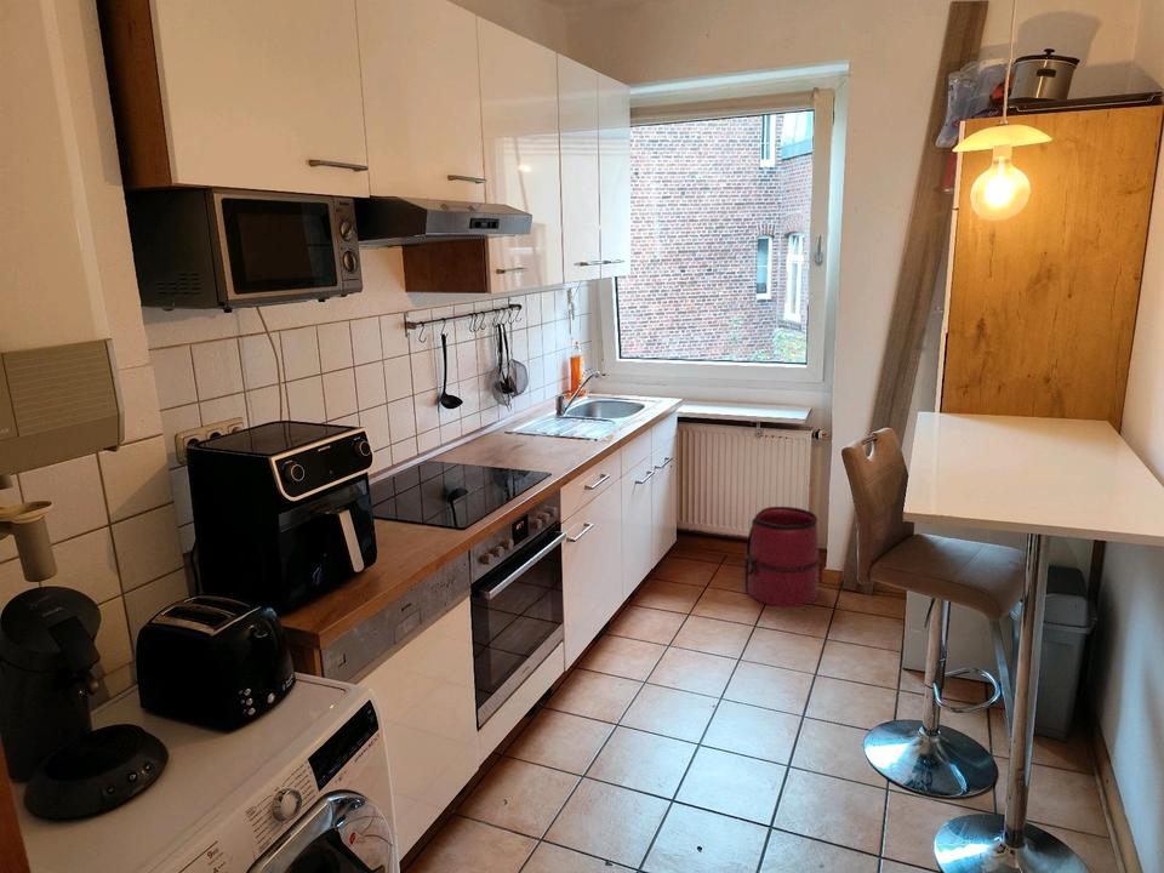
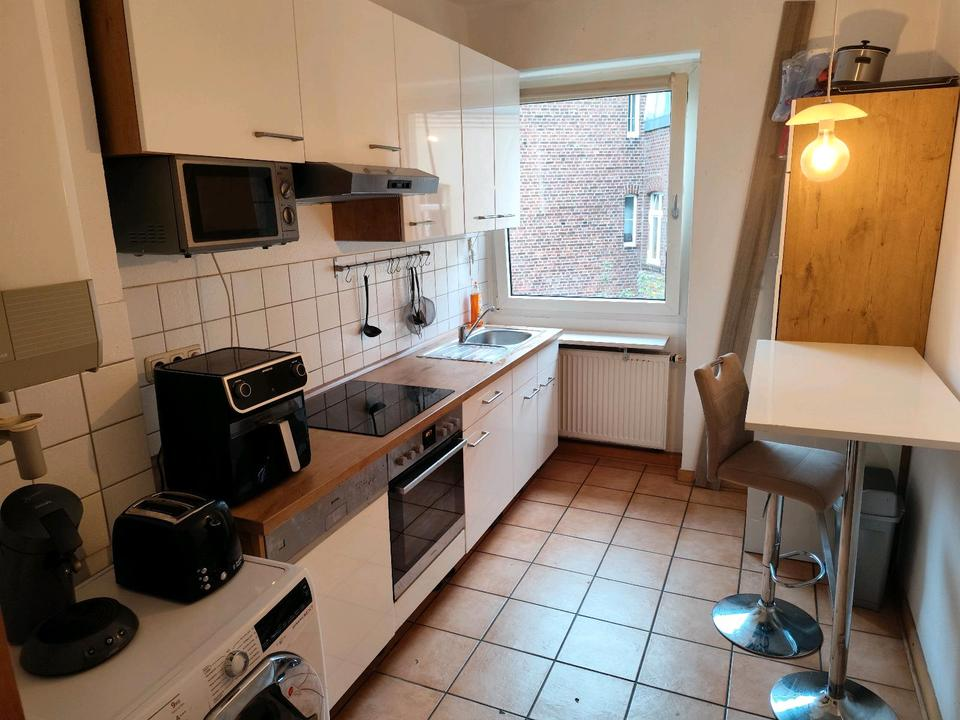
- trash bin (782, 554)
